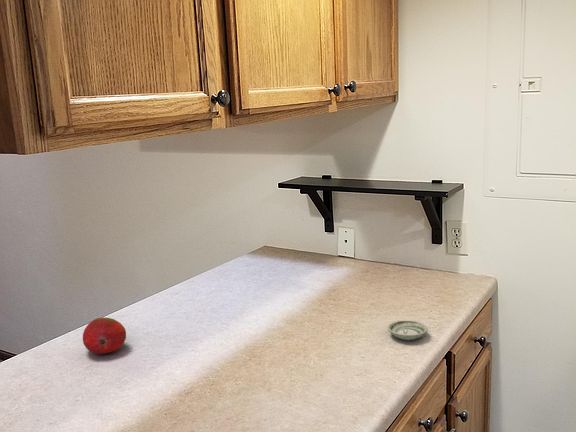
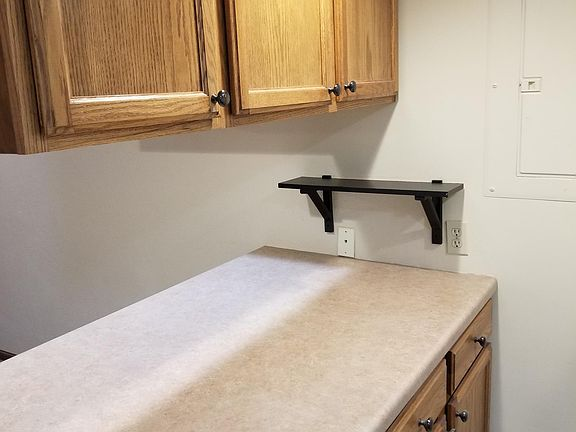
- fruit (103, 334)
- saucer (407, 331)
